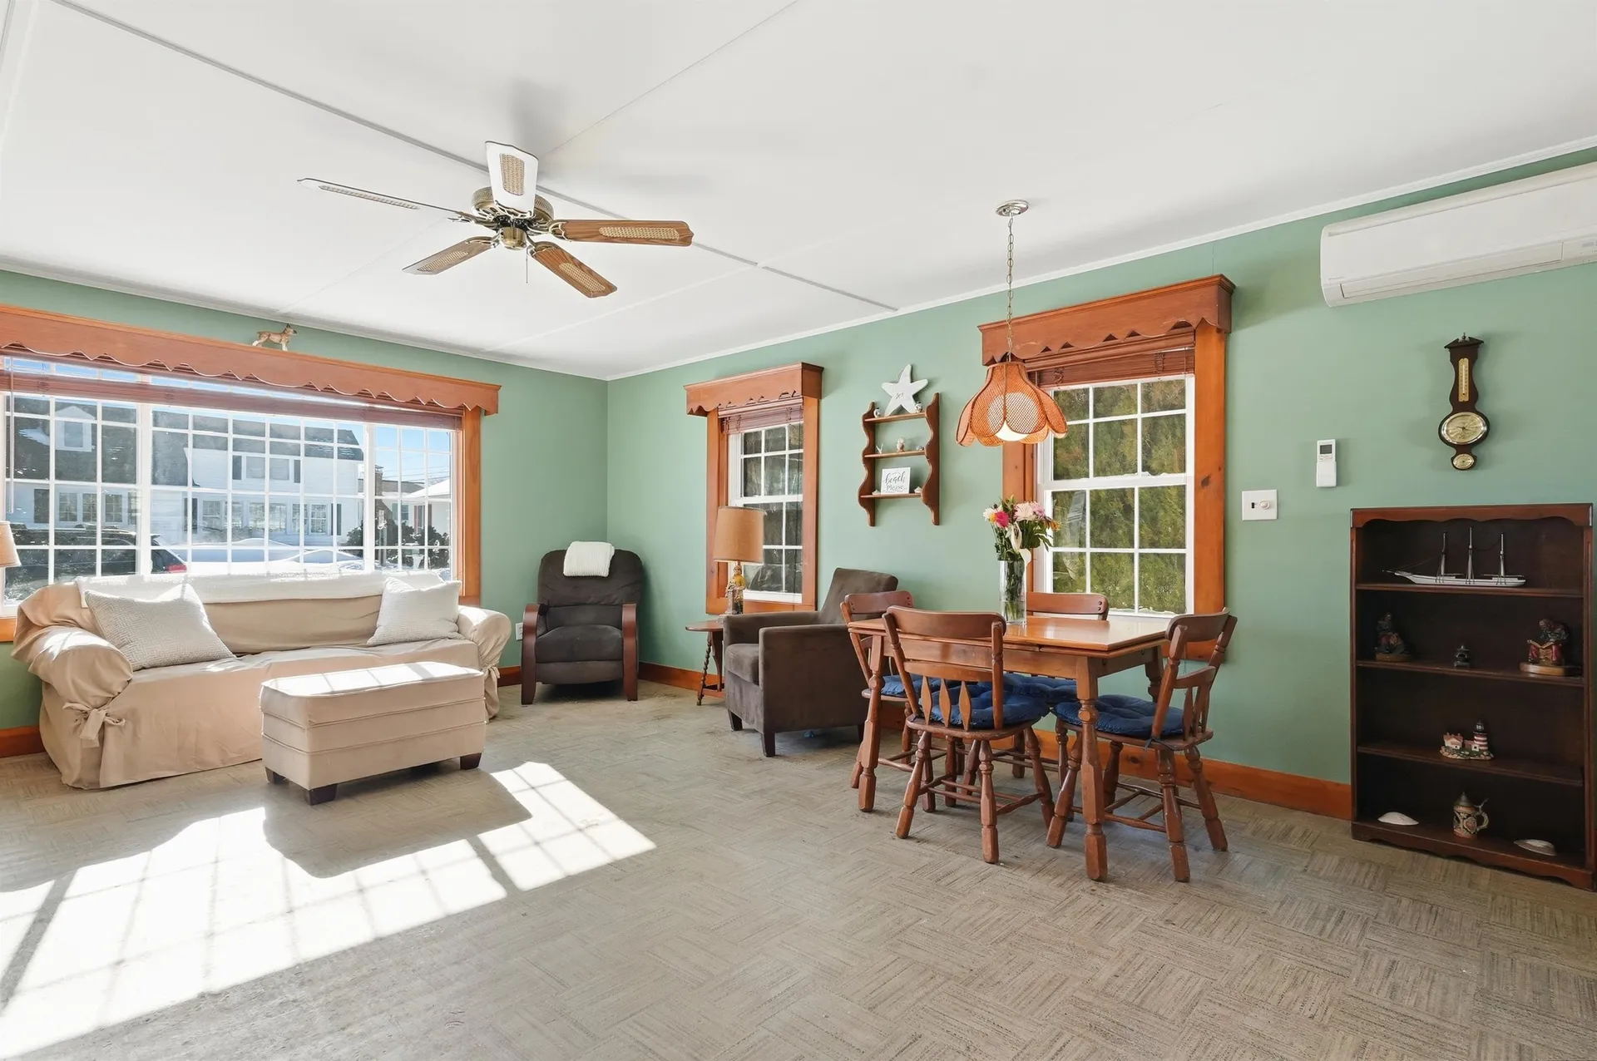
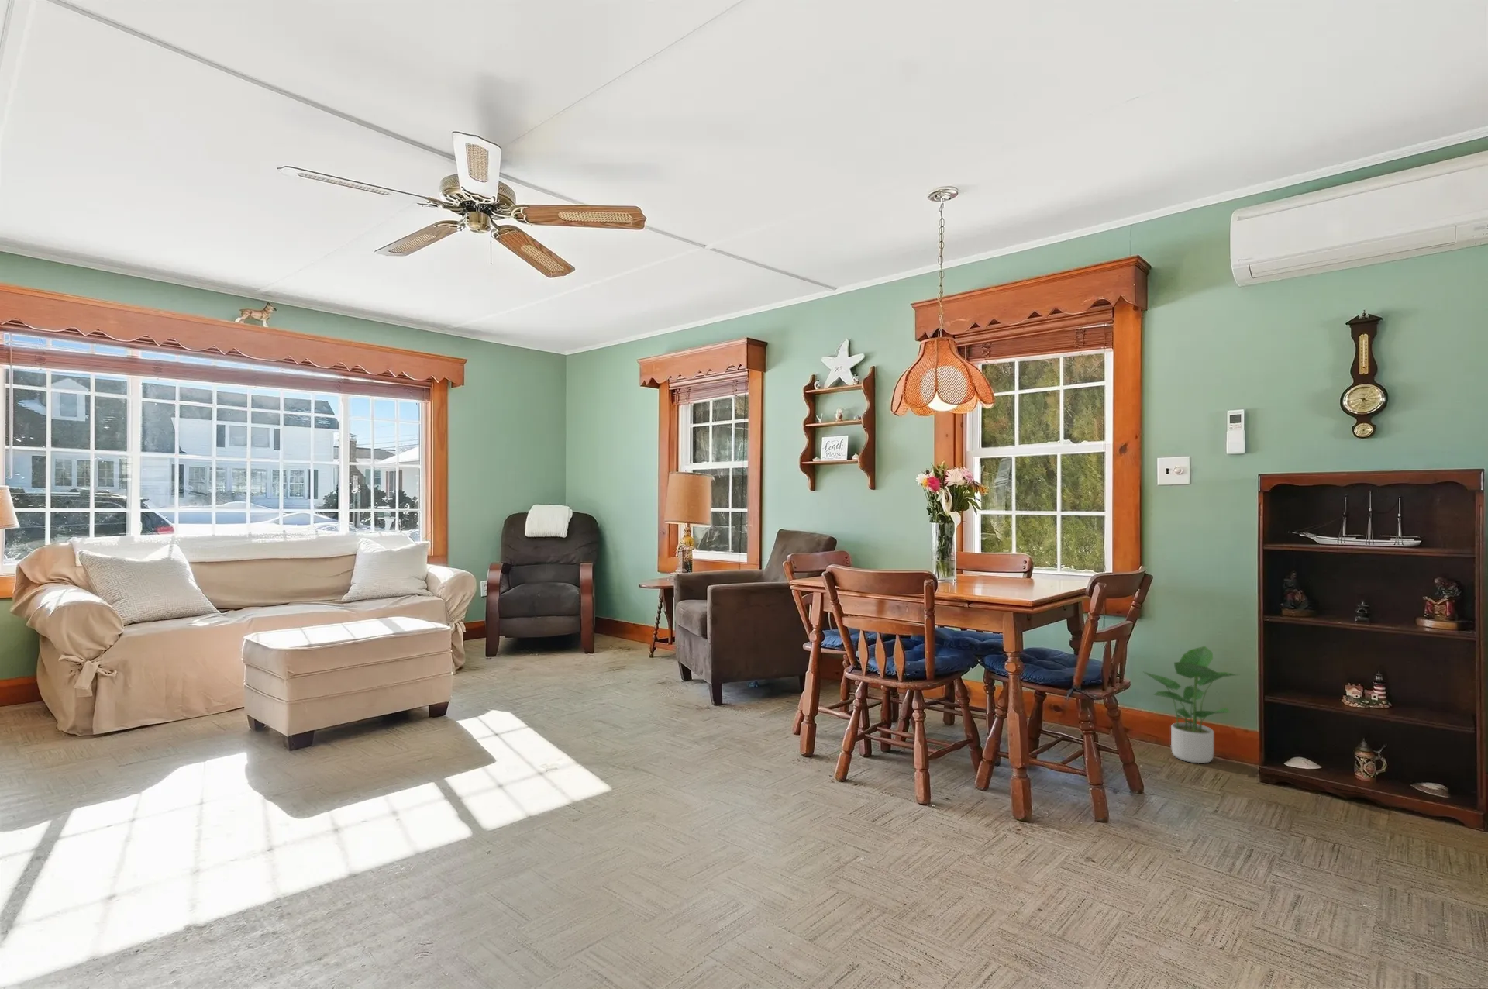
+ potted plant (1184, 702)
